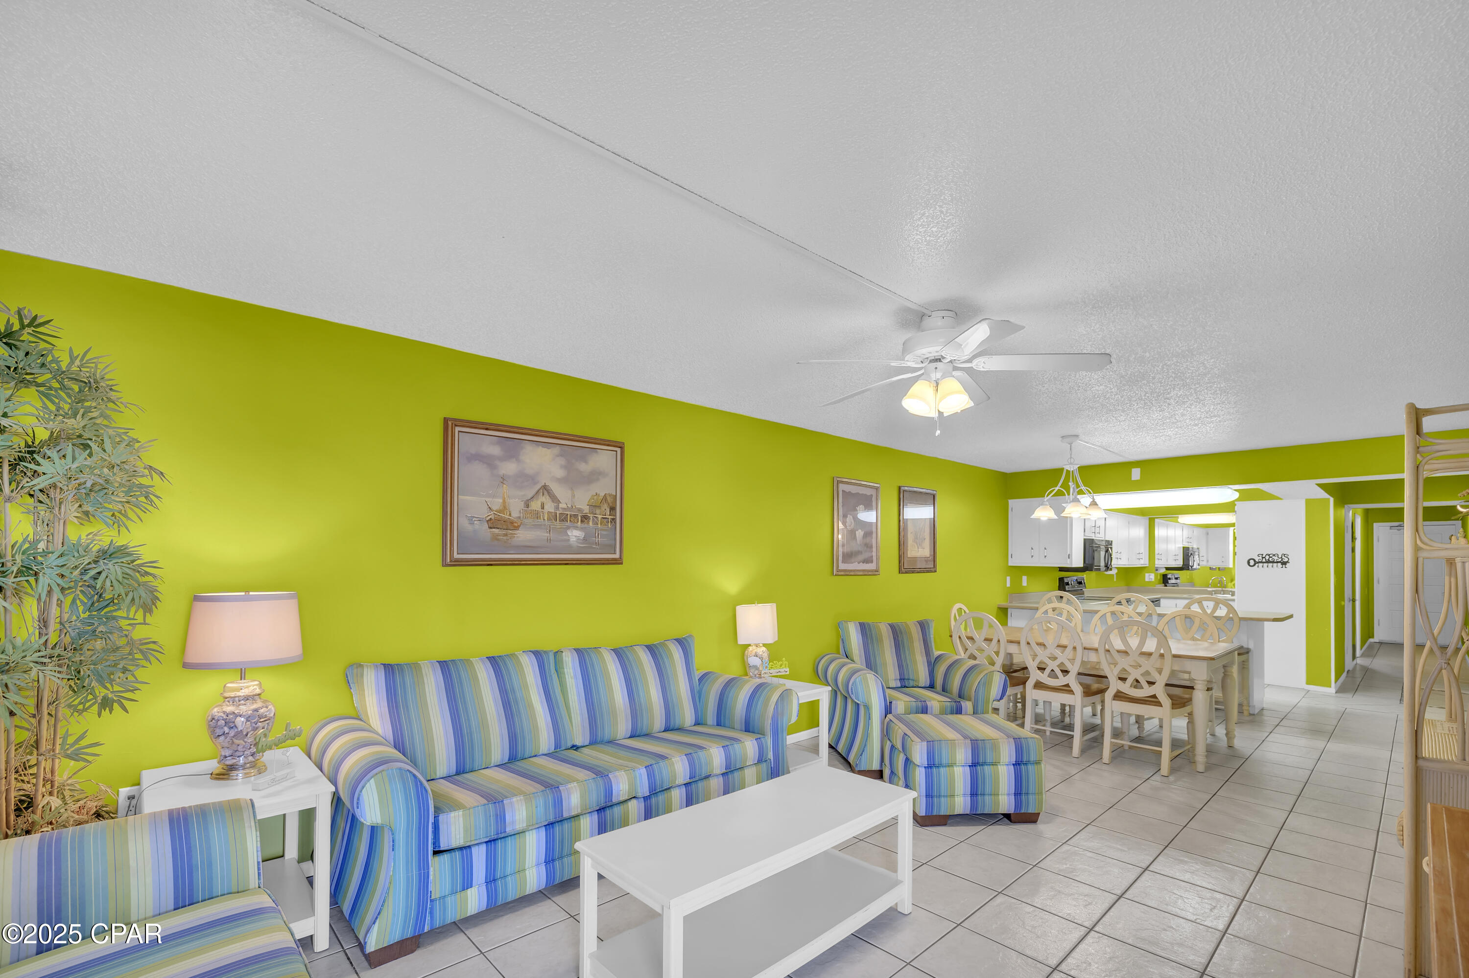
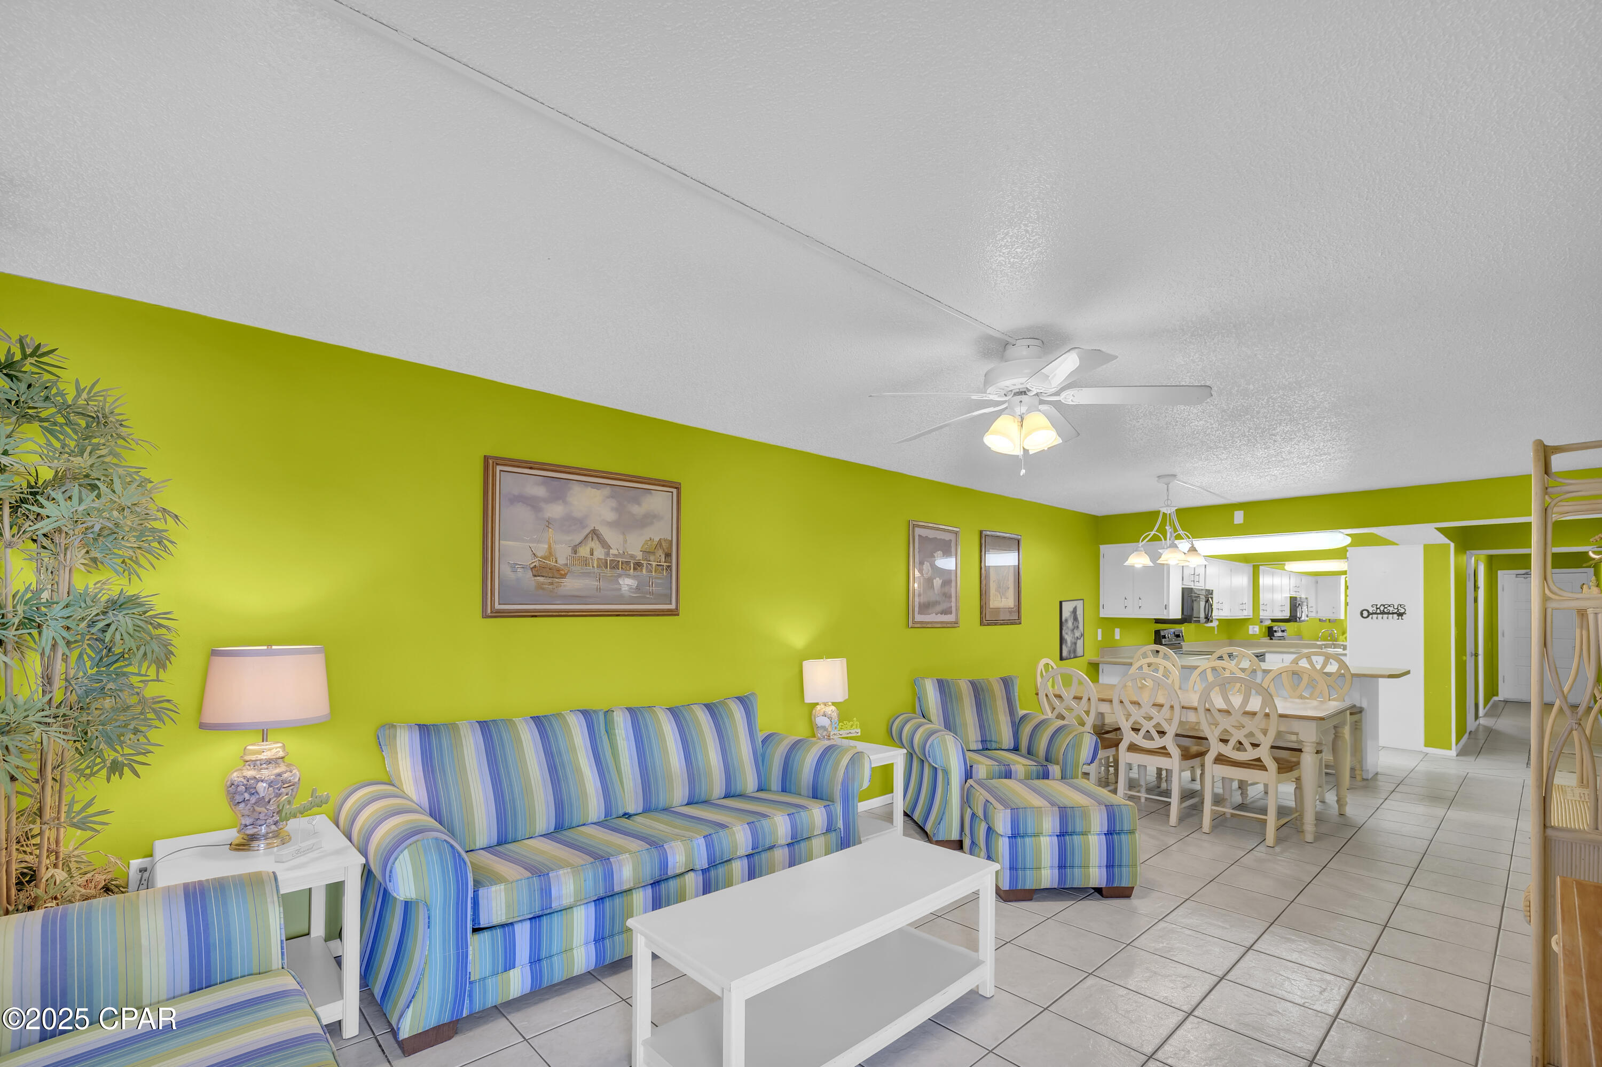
+ wall art (1072, 629)
